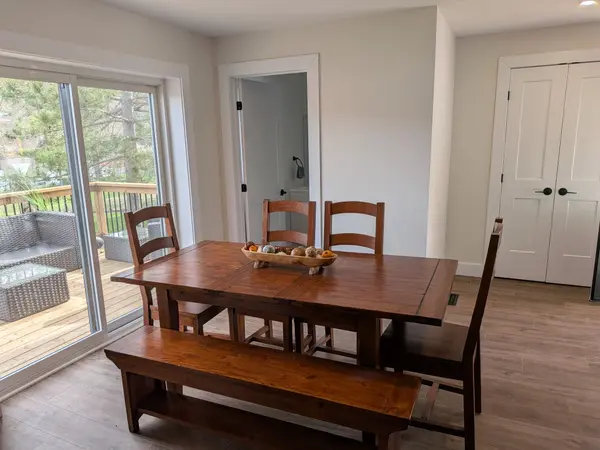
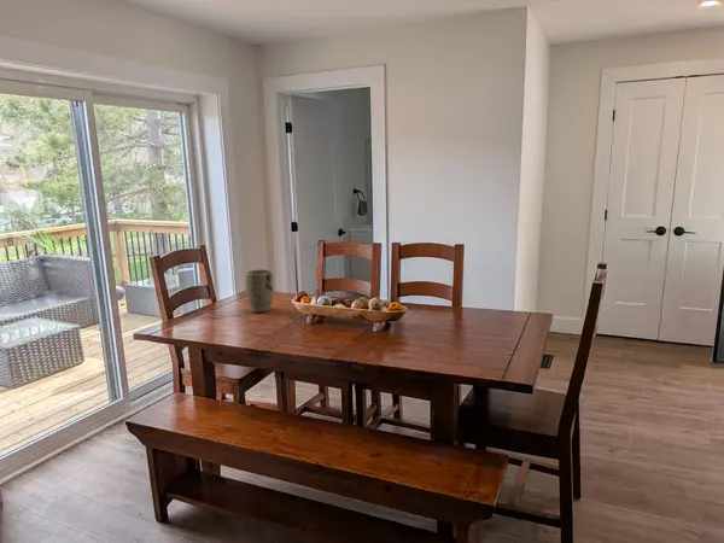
+ plant pot (259, 291)
